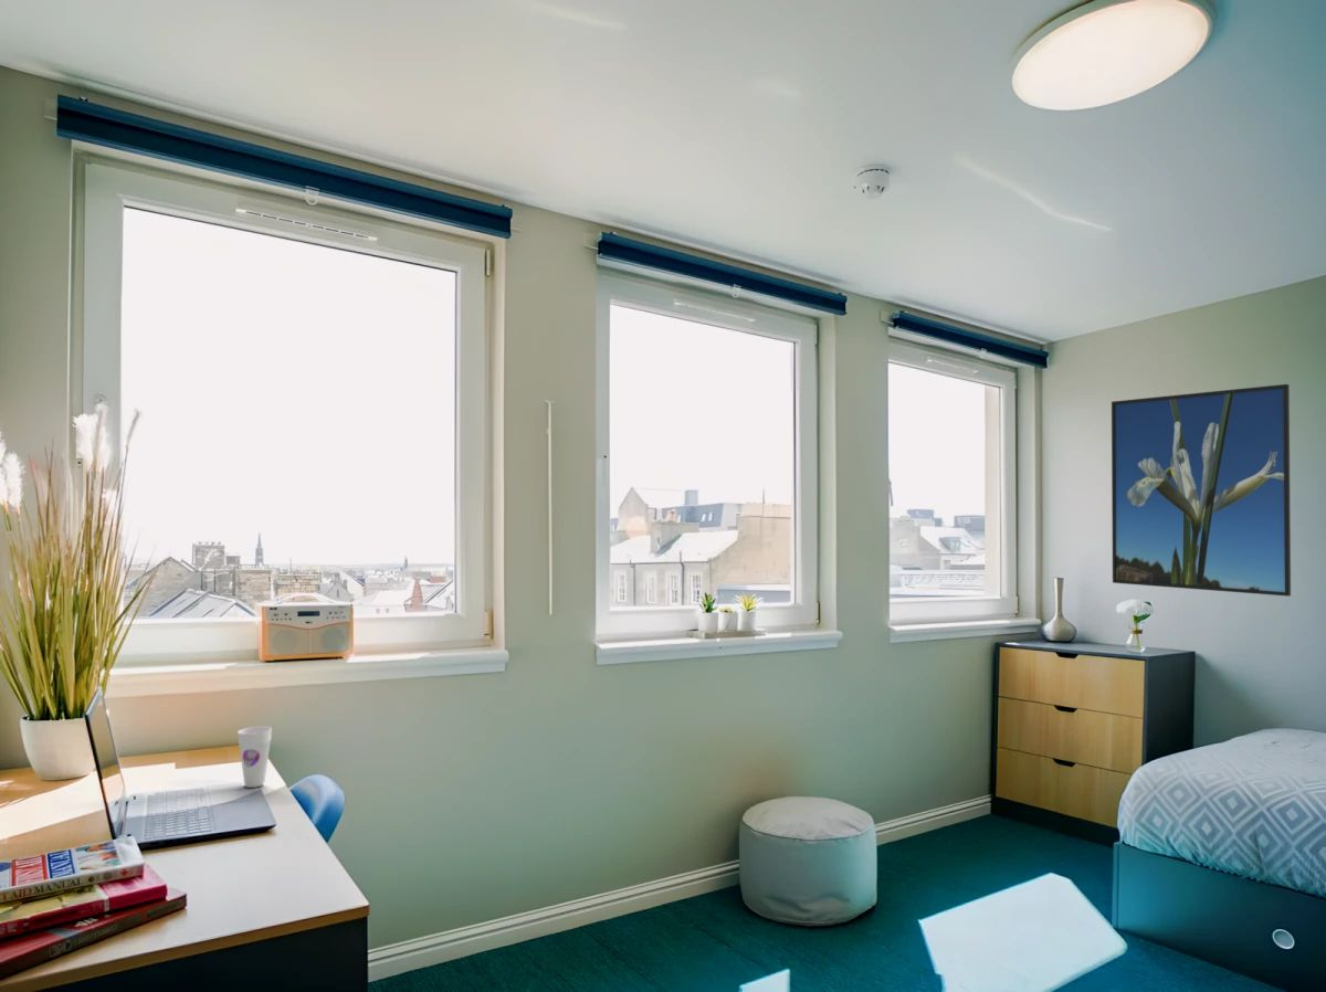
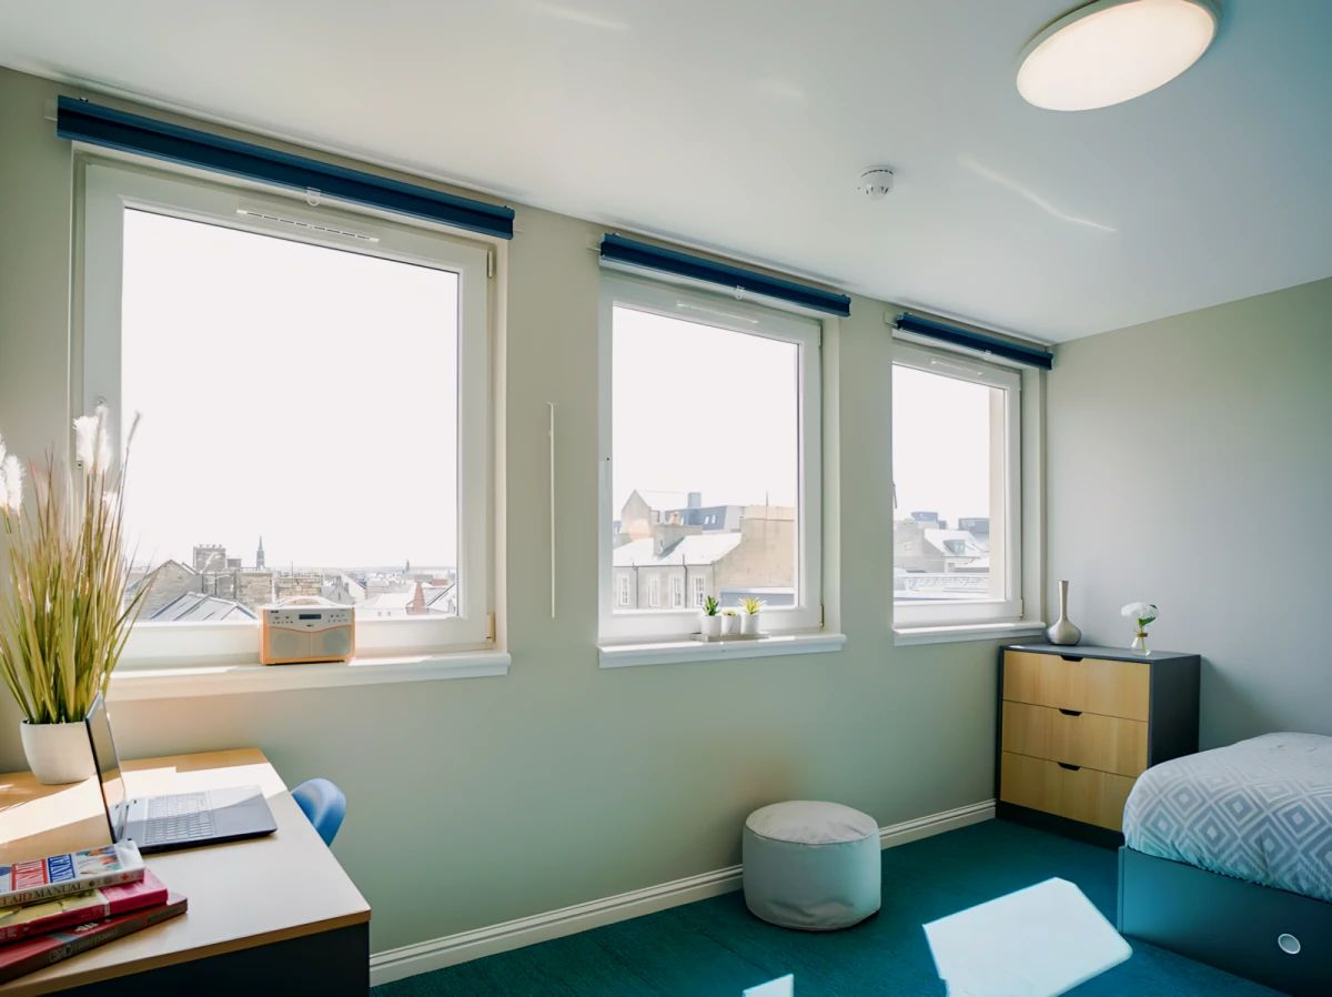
- cup (254, 757)
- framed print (1193, 490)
